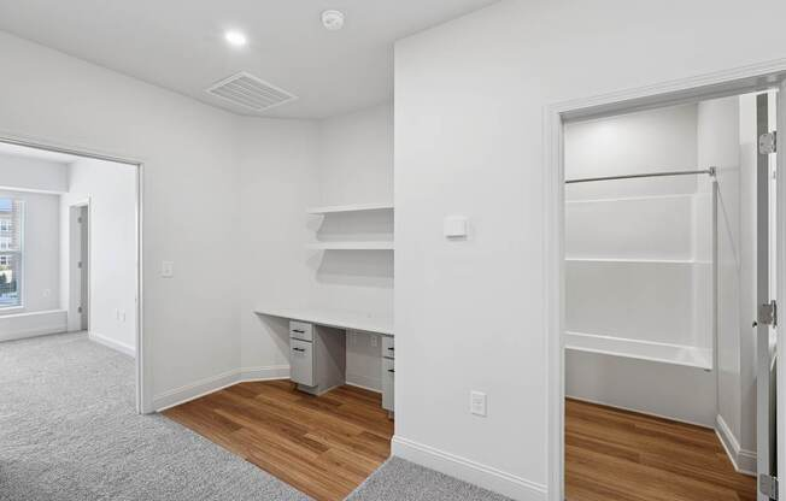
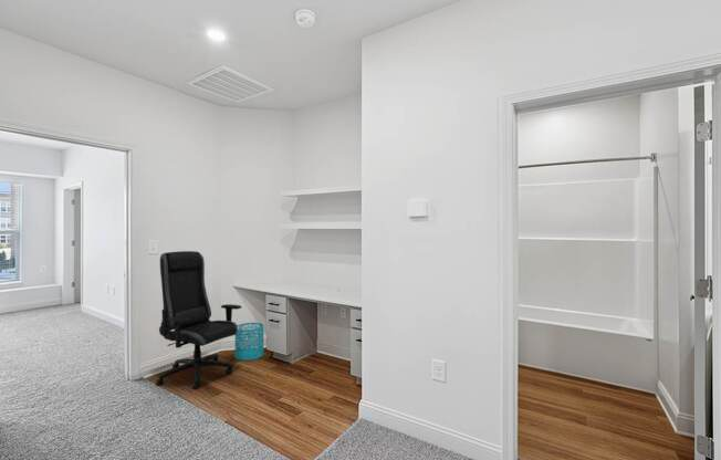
+ office chair (197, 313)
+ wastebasket (249, 339)
